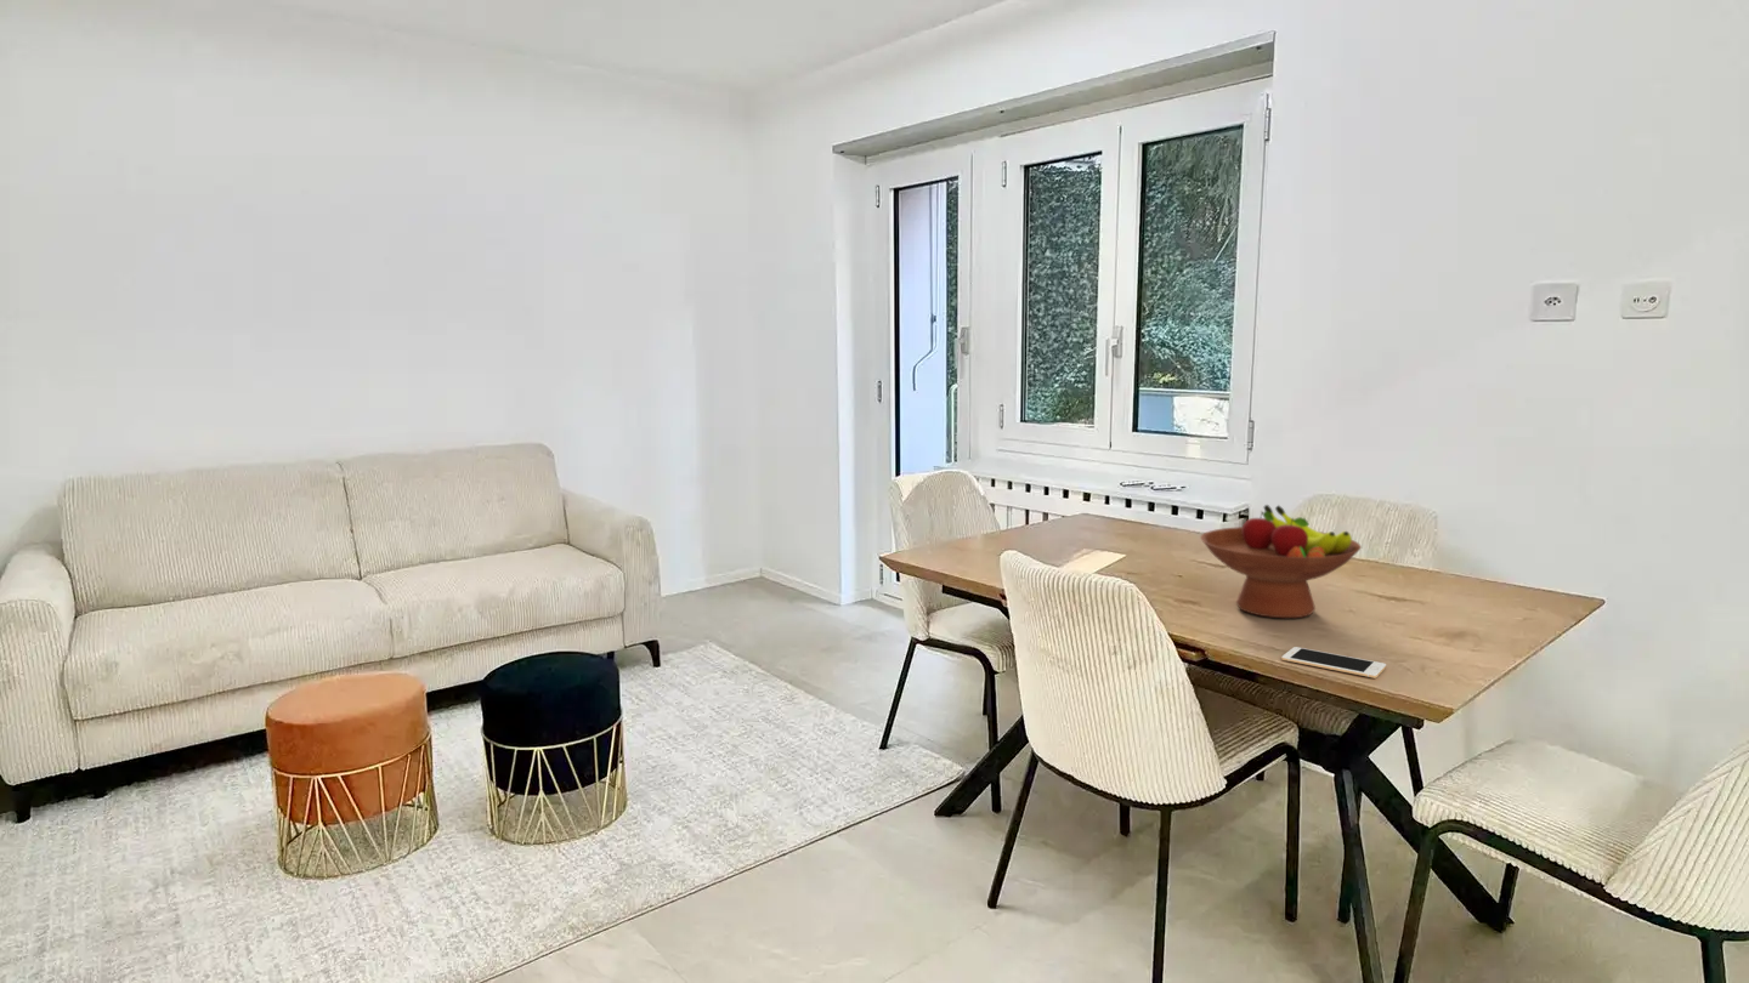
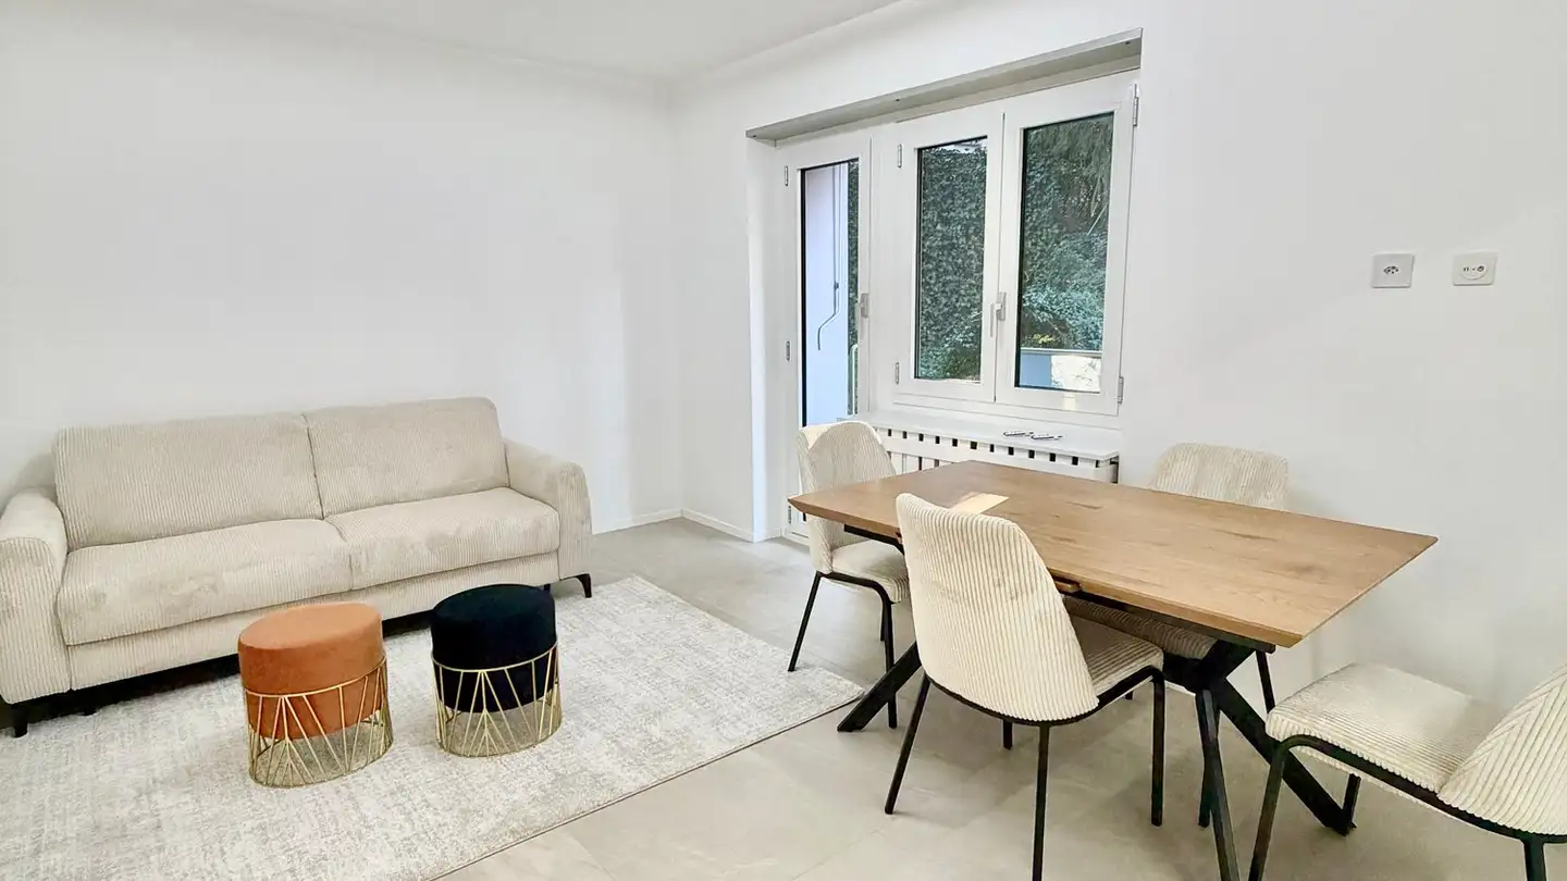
- cell phone (1332, 661)
- fruit bowl (1277, 562)
